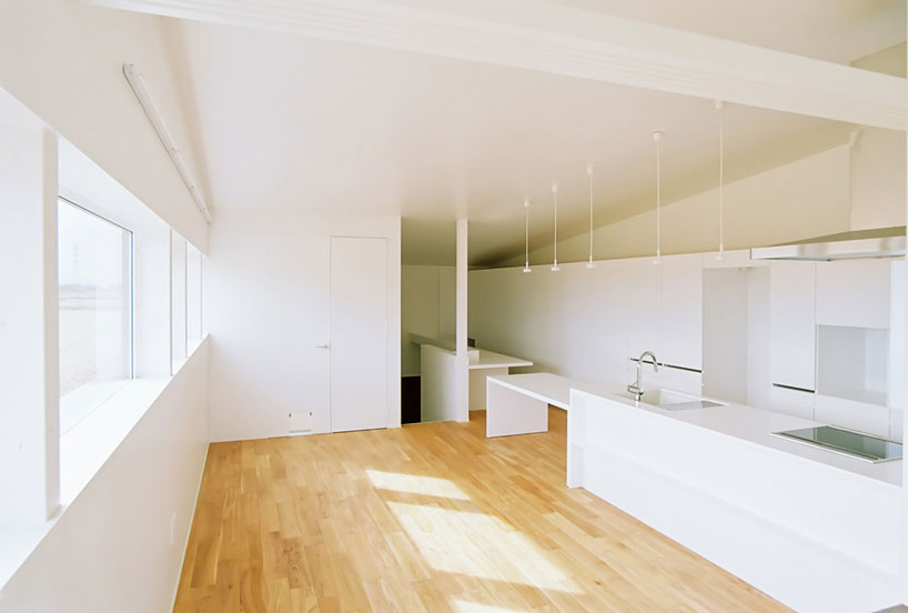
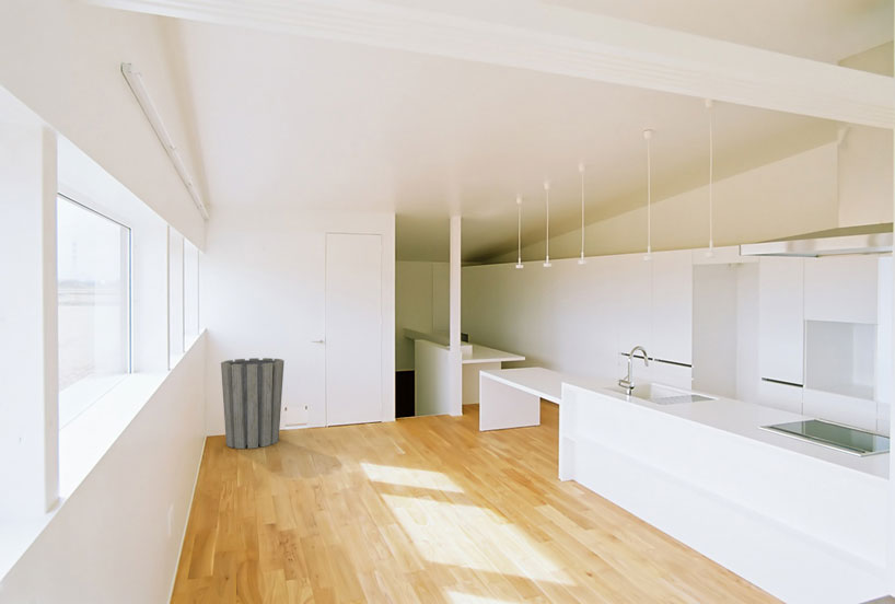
+ trash can (253, 400)
